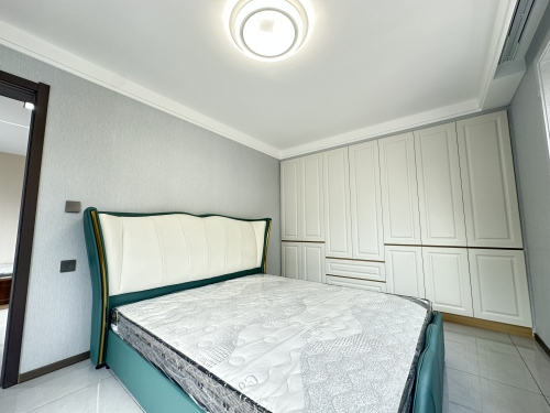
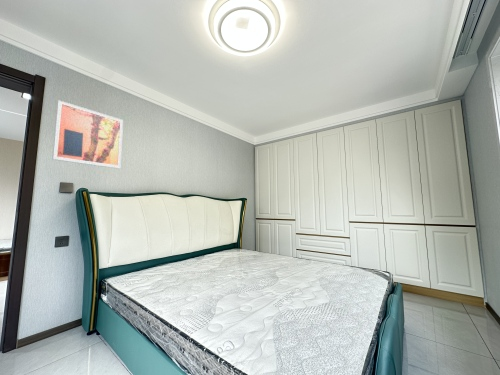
+ wall art (91, 137)
